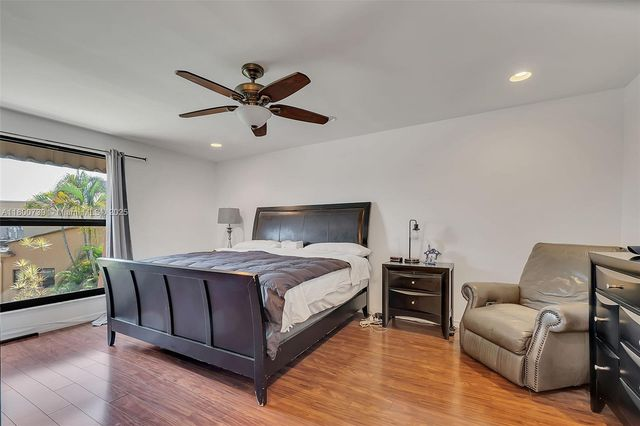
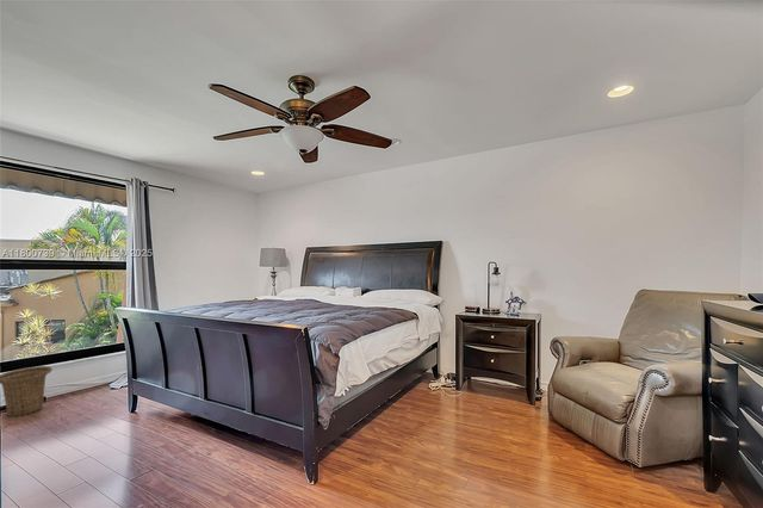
+ basket (24, 391)
